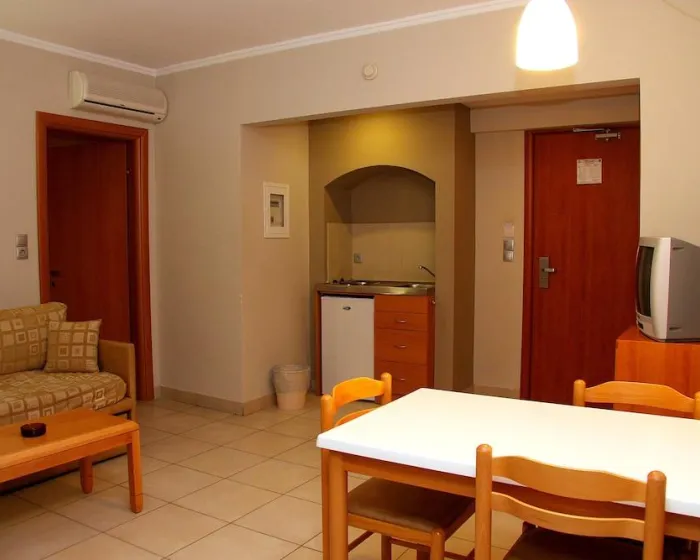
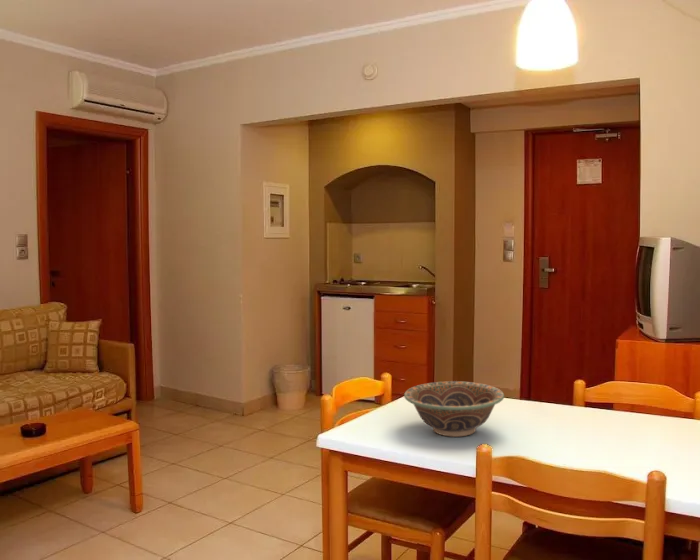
+ decorative bowl (453, 411)
